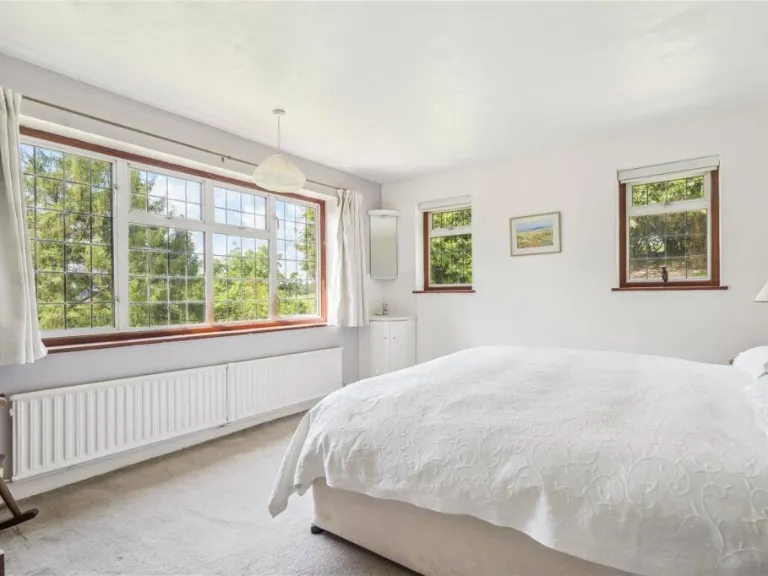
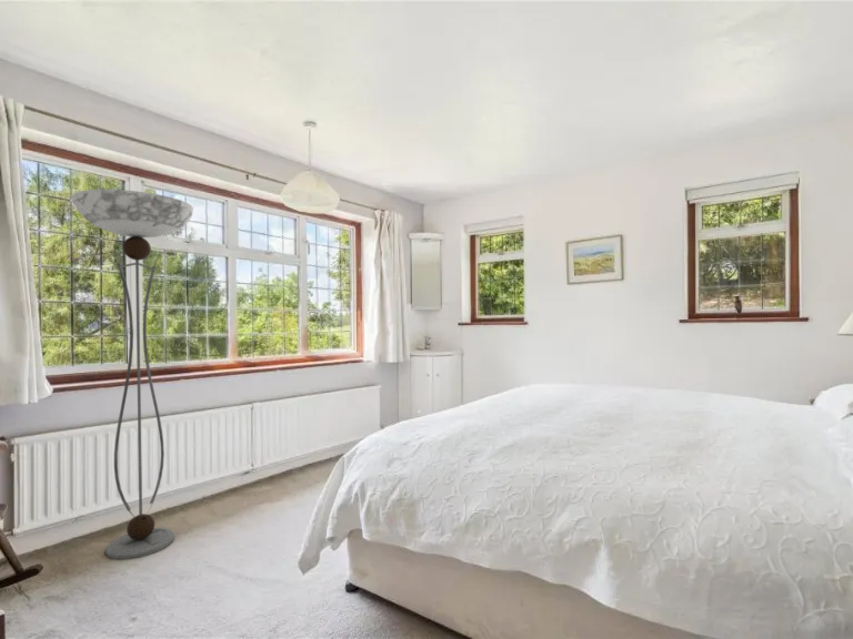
+ floor lamp (138, 374)
